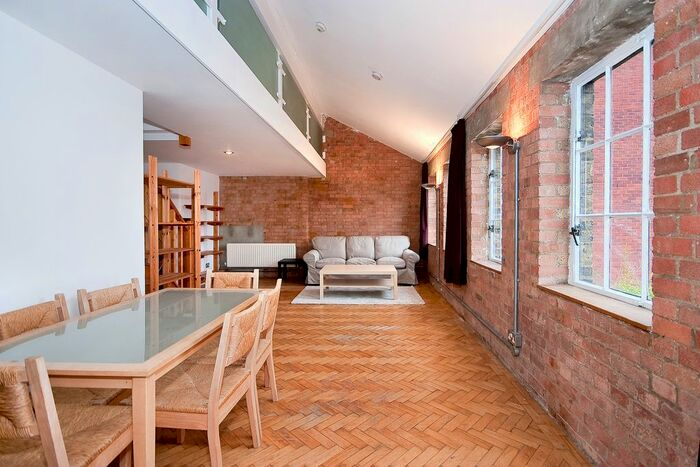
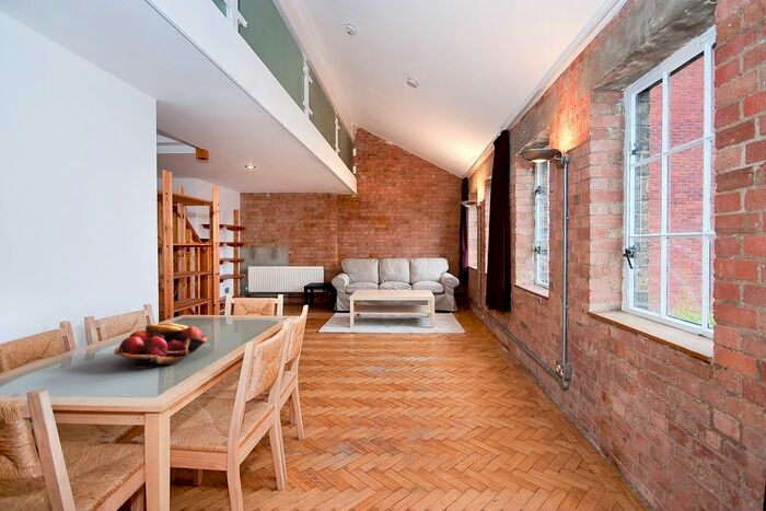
+ fruit basket (162, 341)
